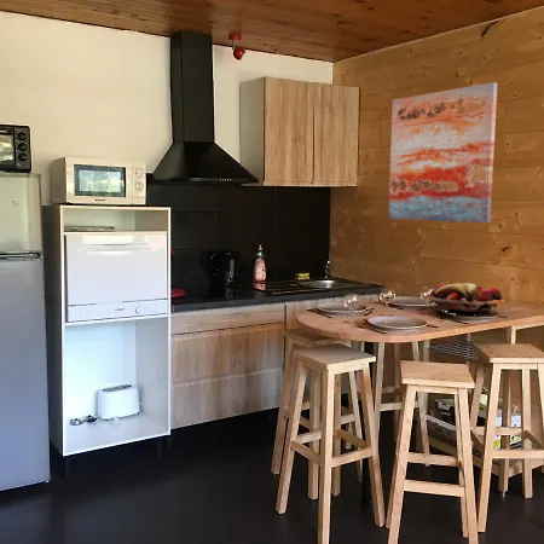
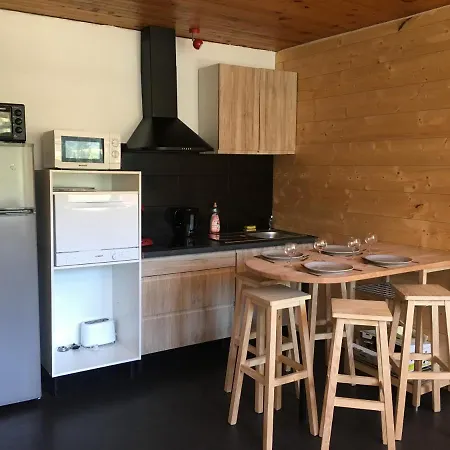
- wall art (438, 157)
- fruit basket (465, 296)
